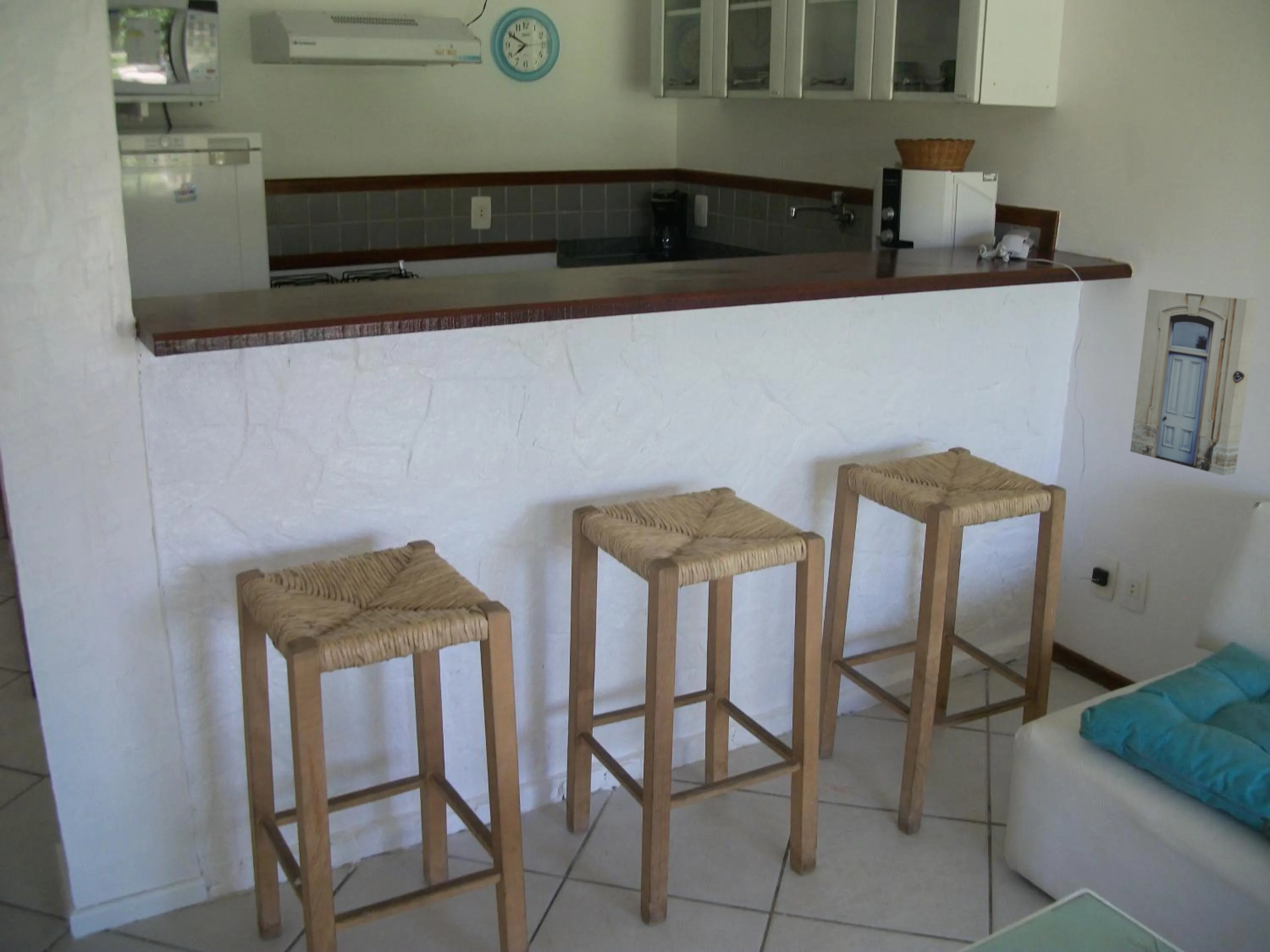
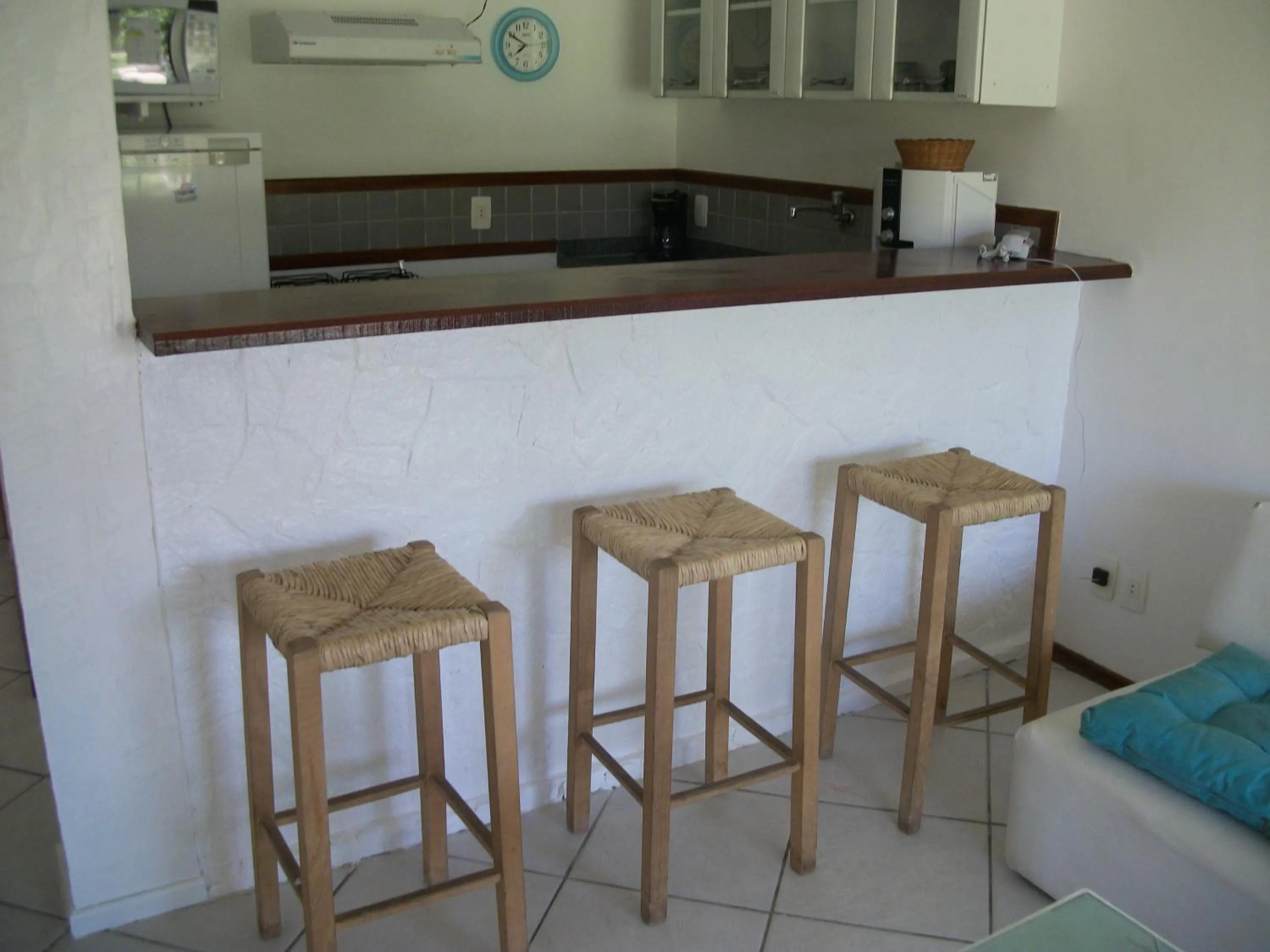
- wall art (1191, 380)
